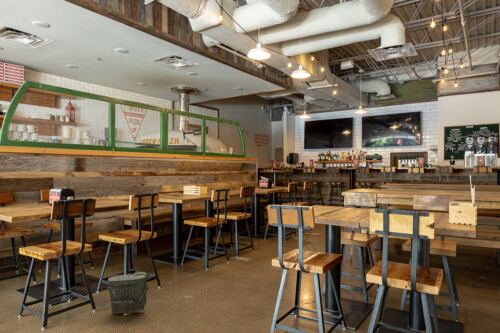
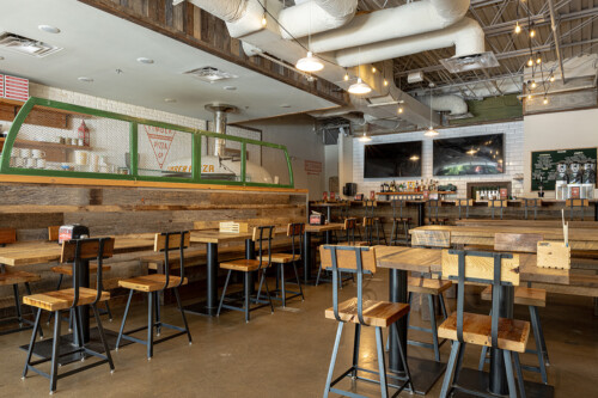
- bag (128, 294)
